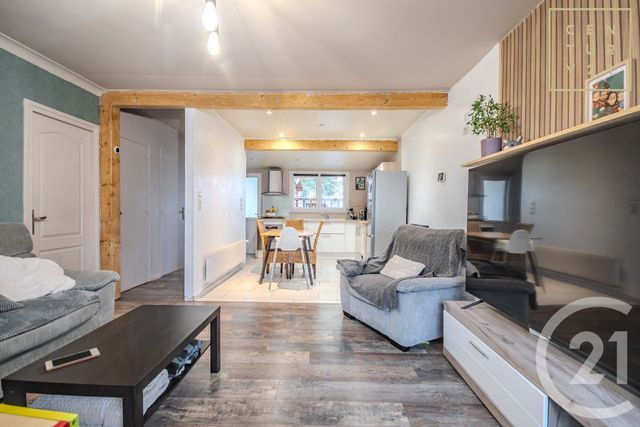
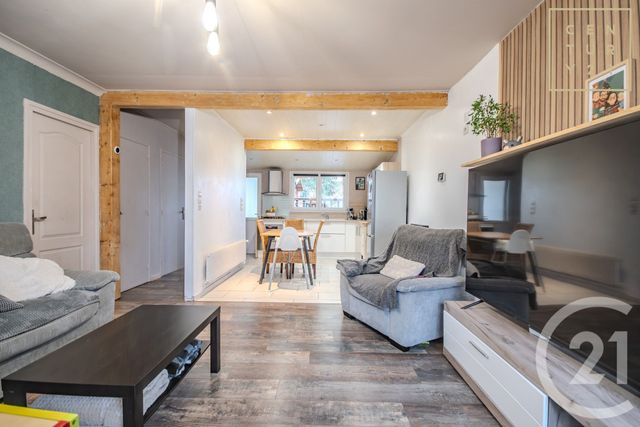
- cell phone (73, 358)
